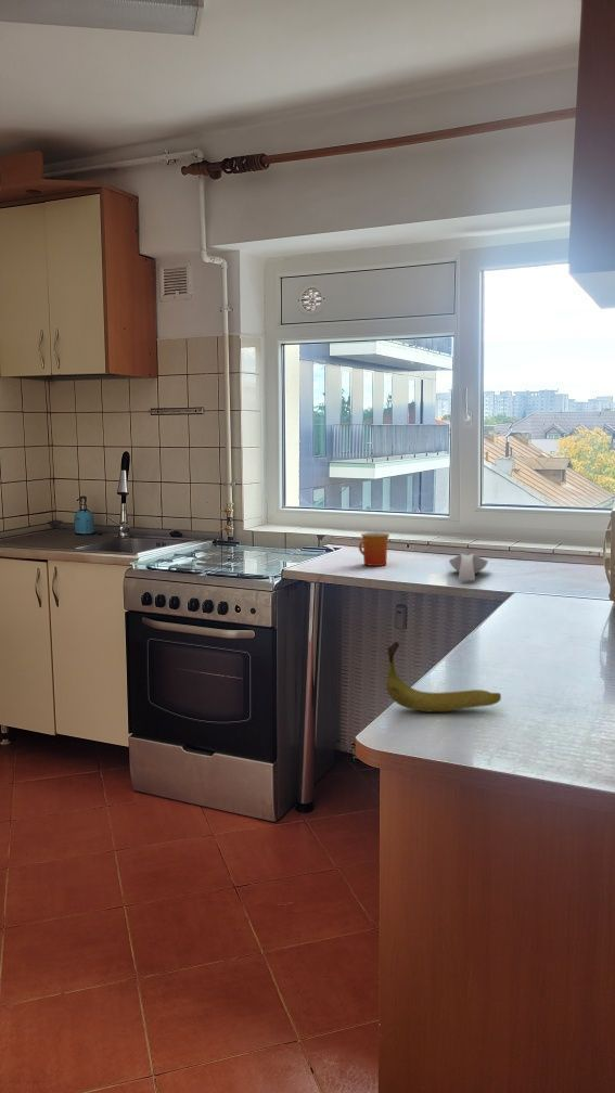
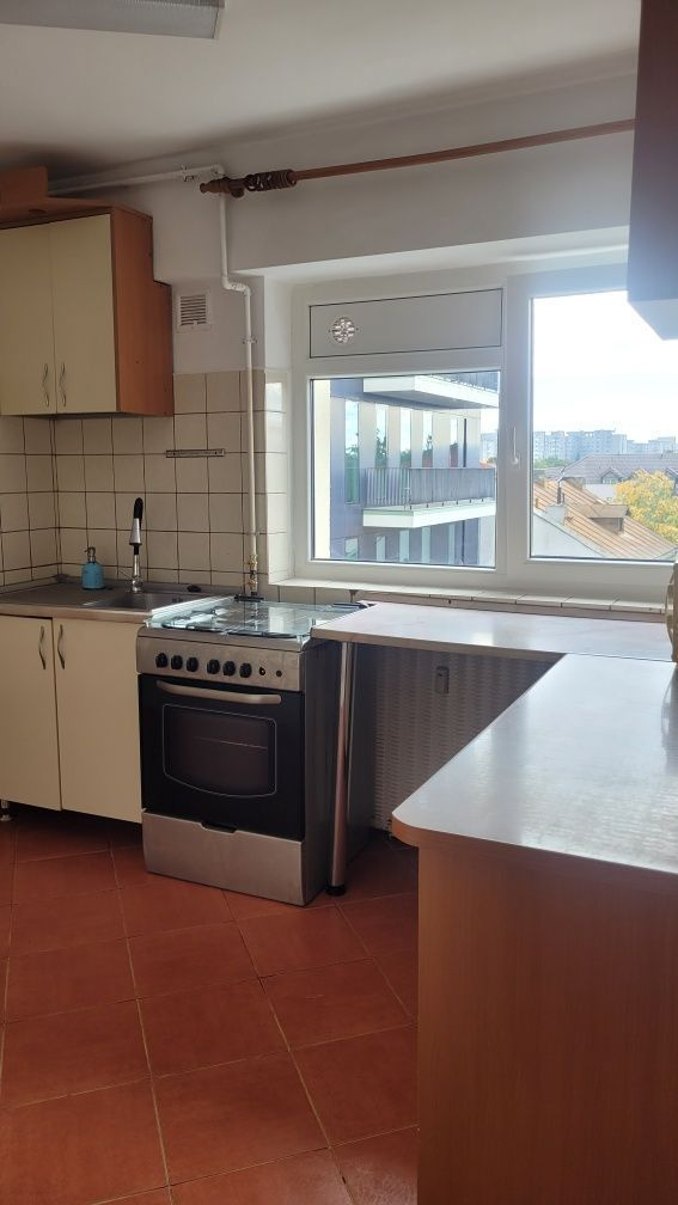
- mug (374, 549)
- banana (445, 692)
- spoon rest (467, 563)
